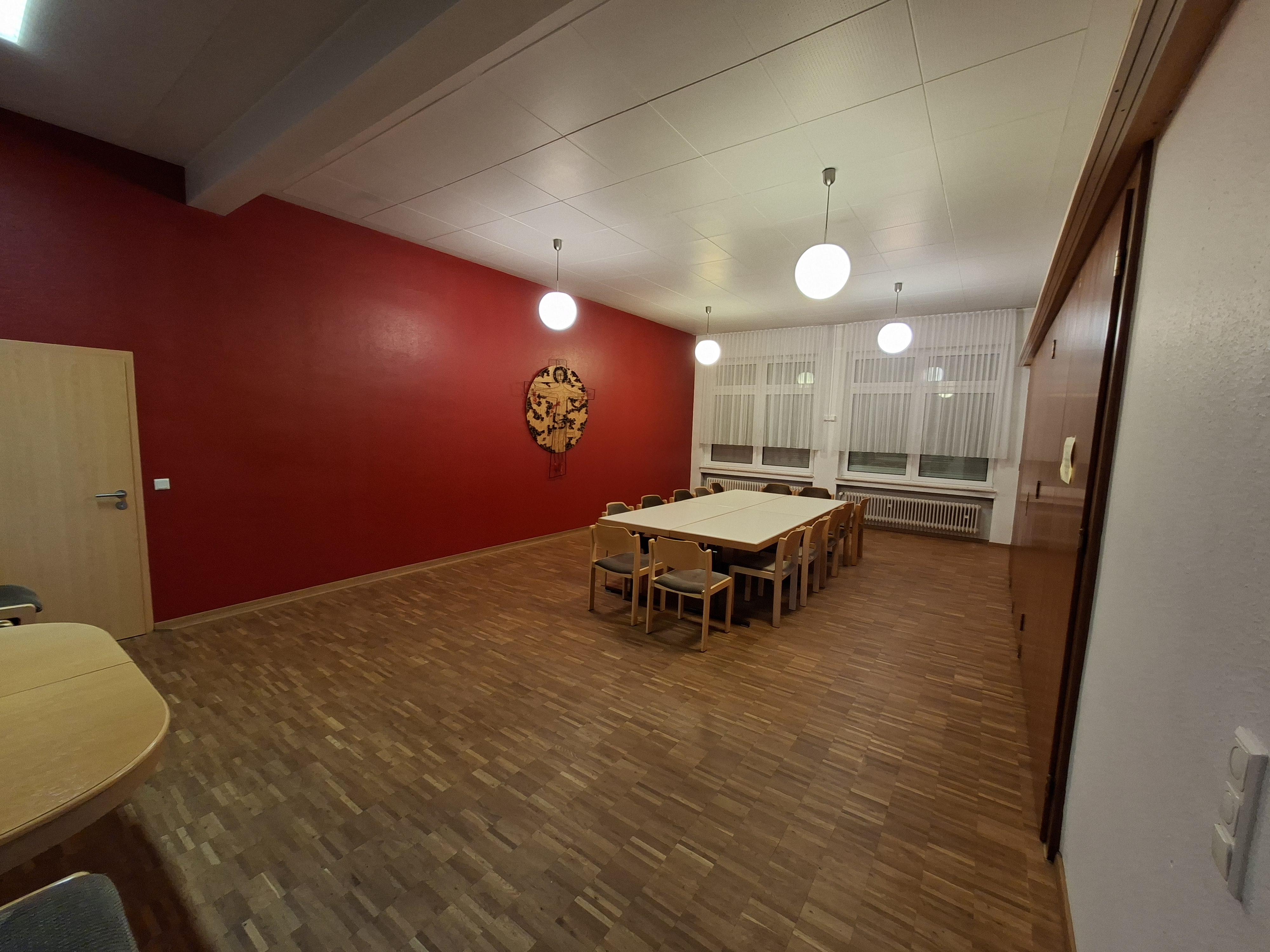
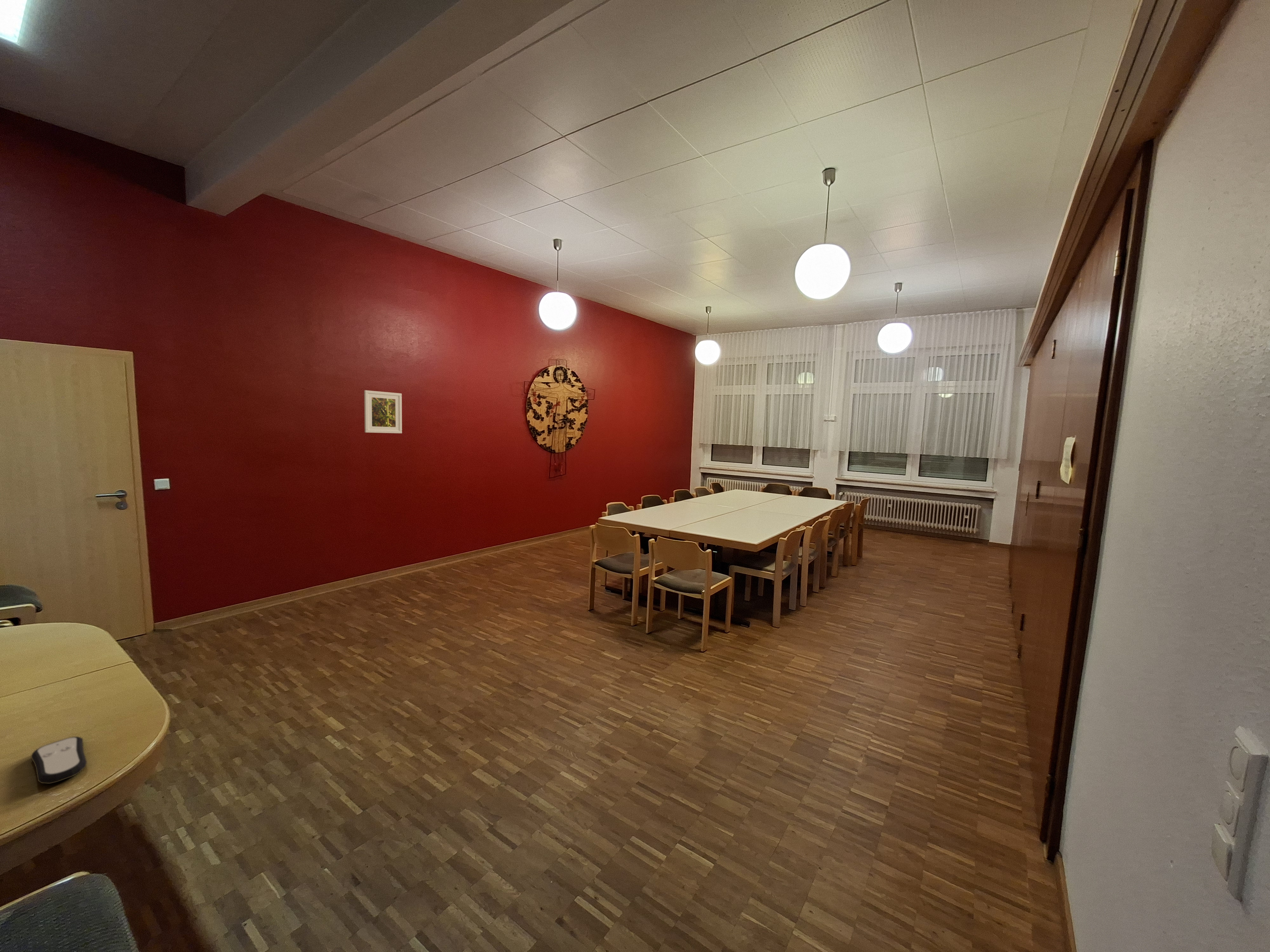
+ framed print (384, 412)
+ remote control (60, 759)
